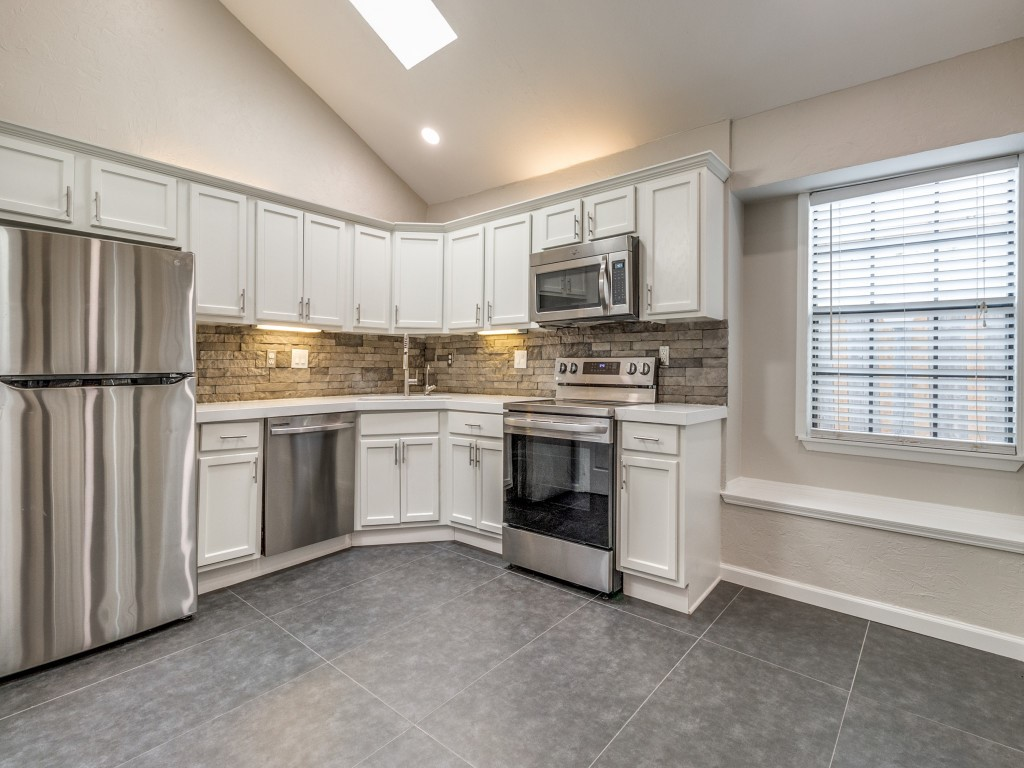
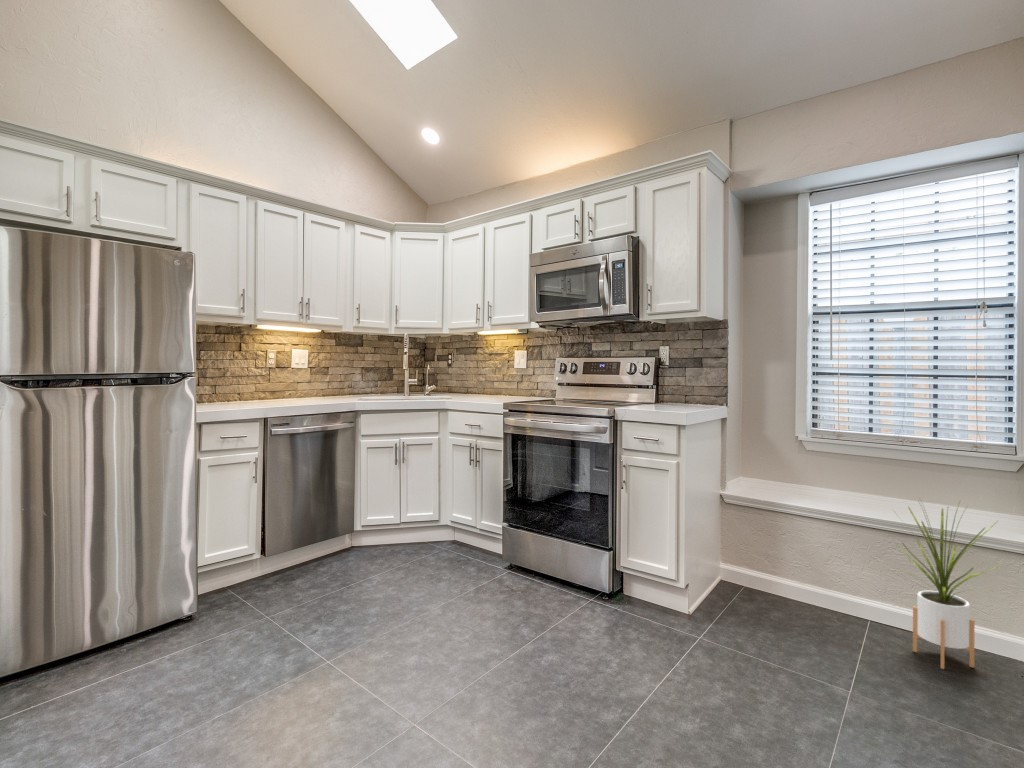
+ house plant (944, 579)
